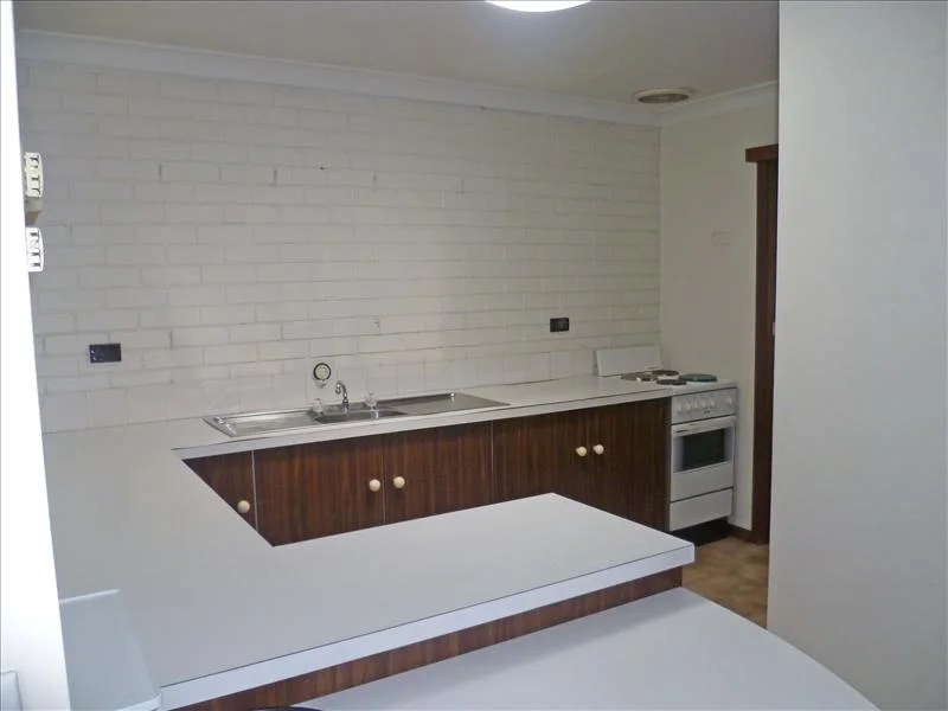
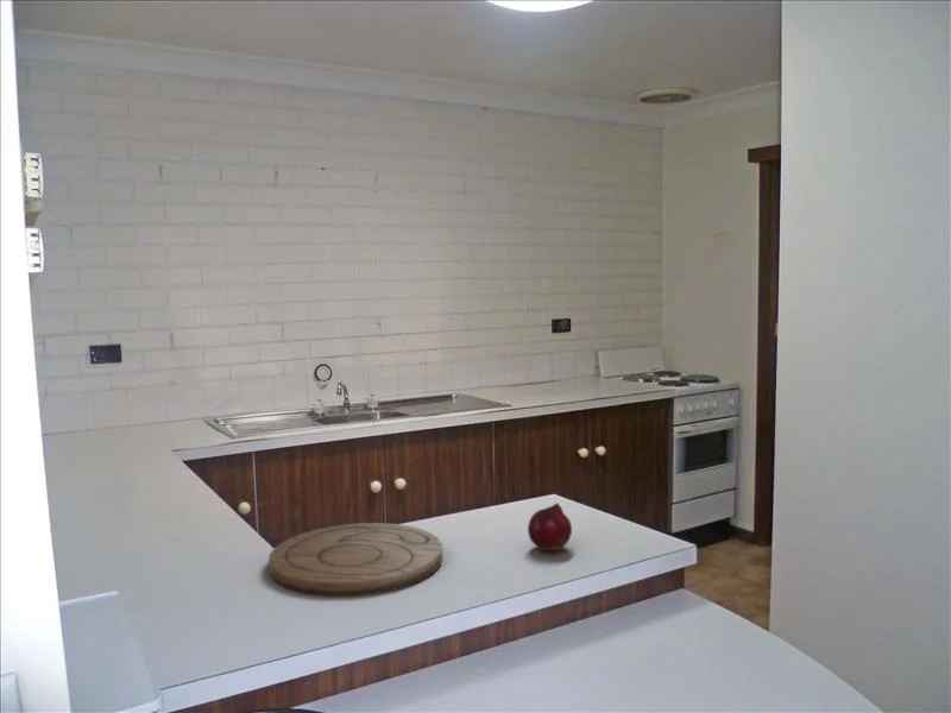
+ fruit (549, 526)
+ cutting board (357, 555)
